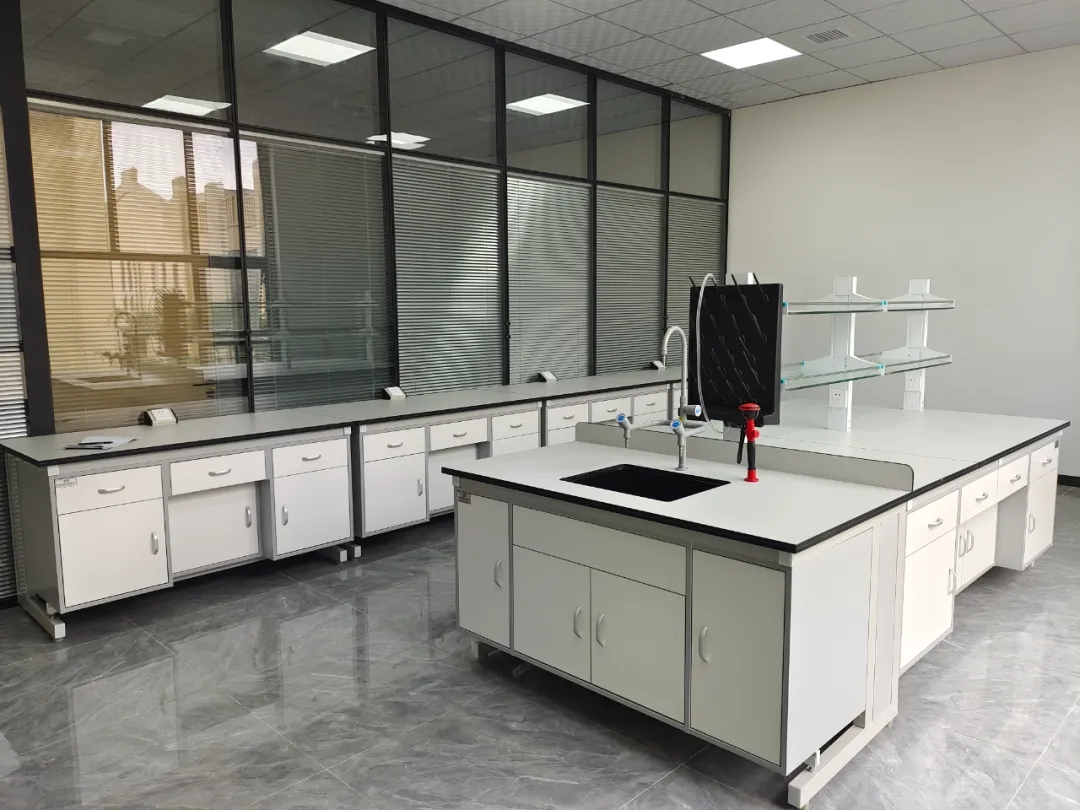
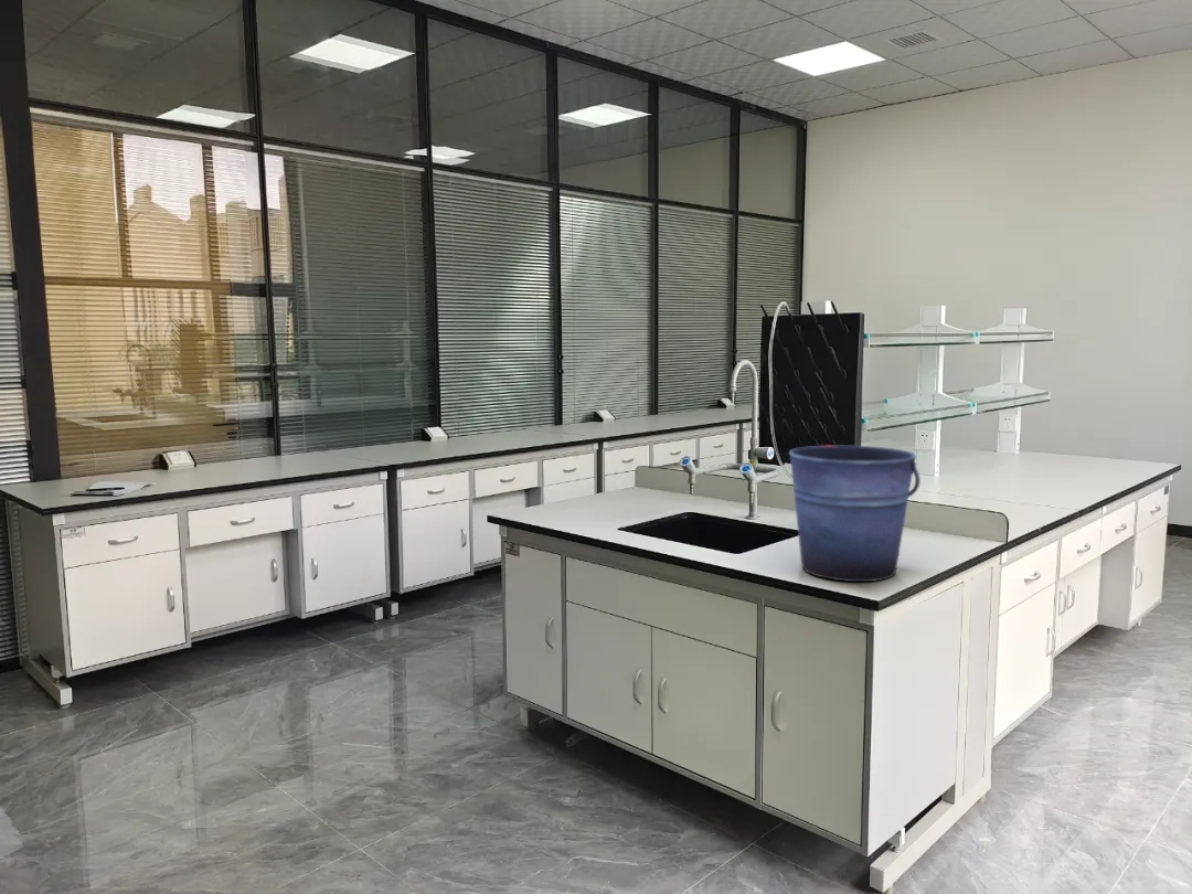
+ bucket (852, 510)
